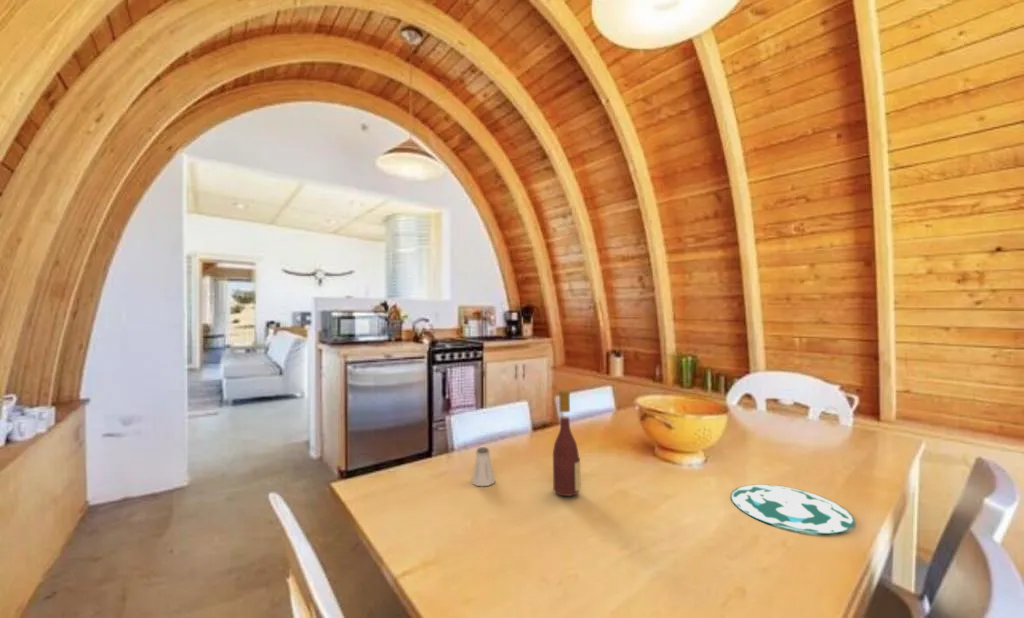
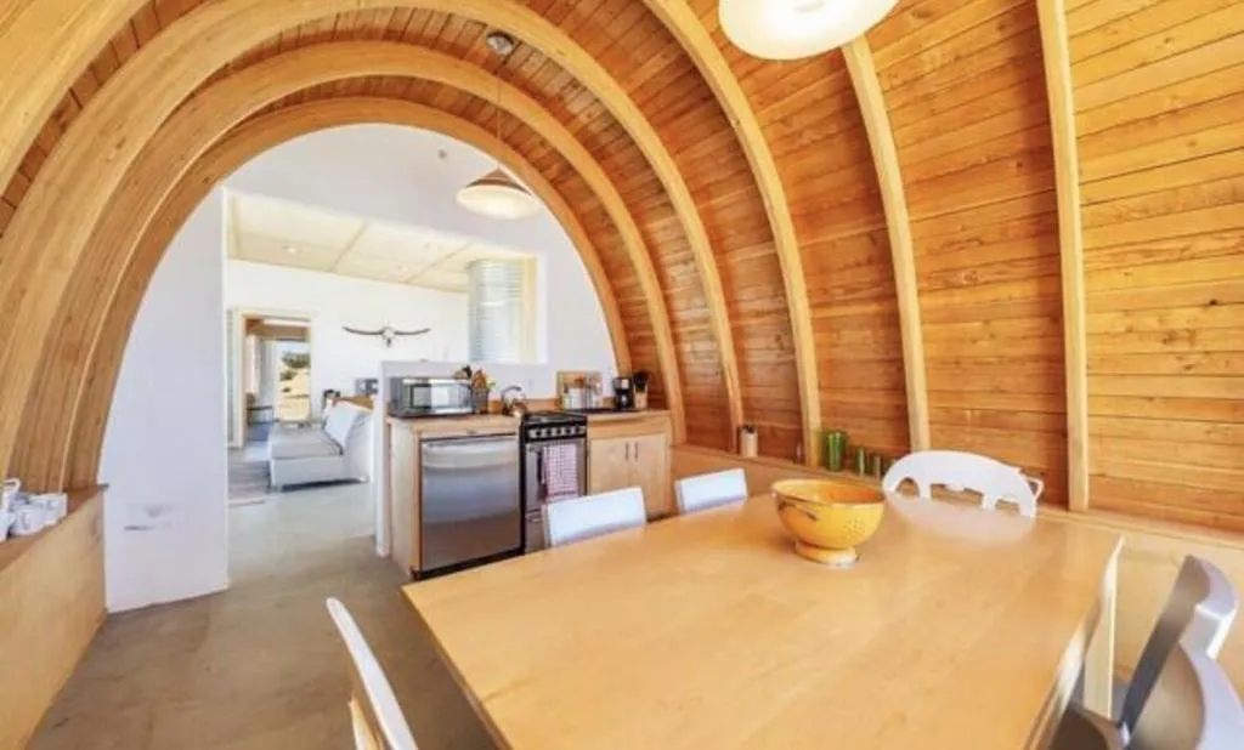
- wine bottle (565, 442)
- plate (788, 501)
- saltshaker (483, 465)
